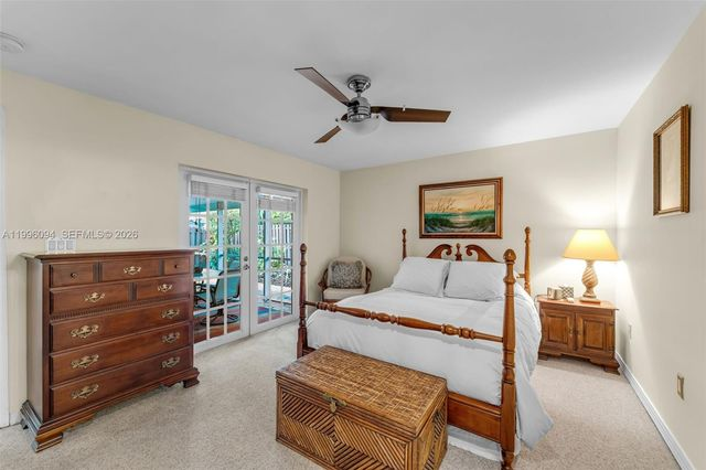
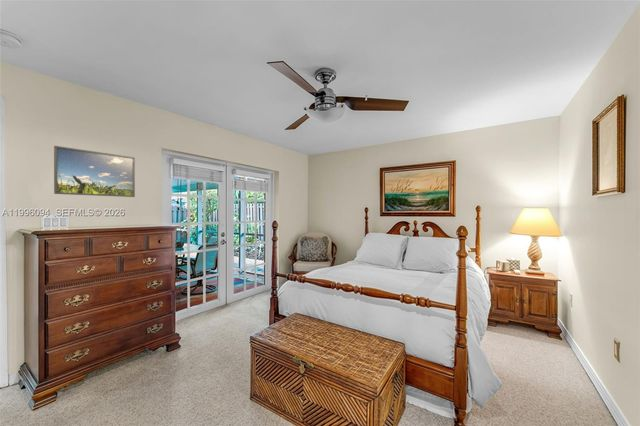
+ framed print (98, 173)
